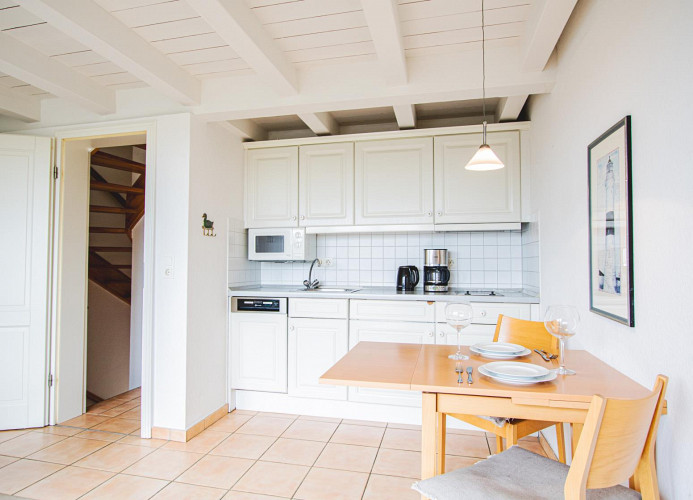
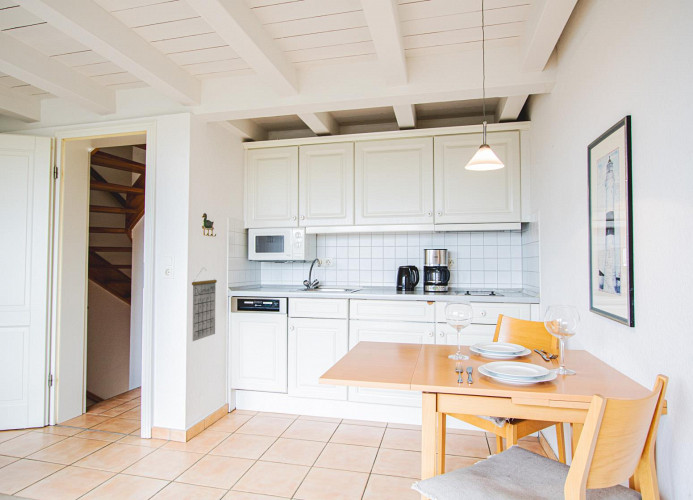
+ calendar (204, 302)
